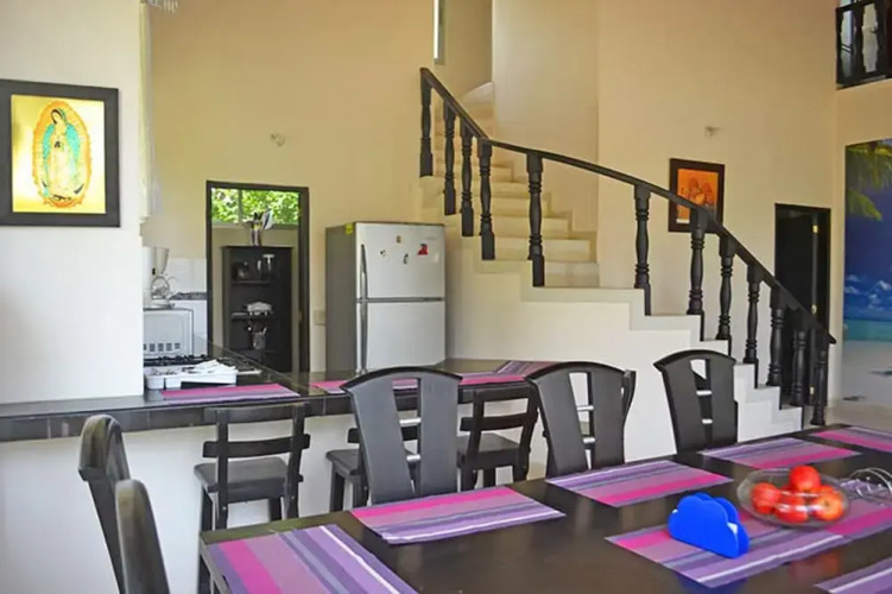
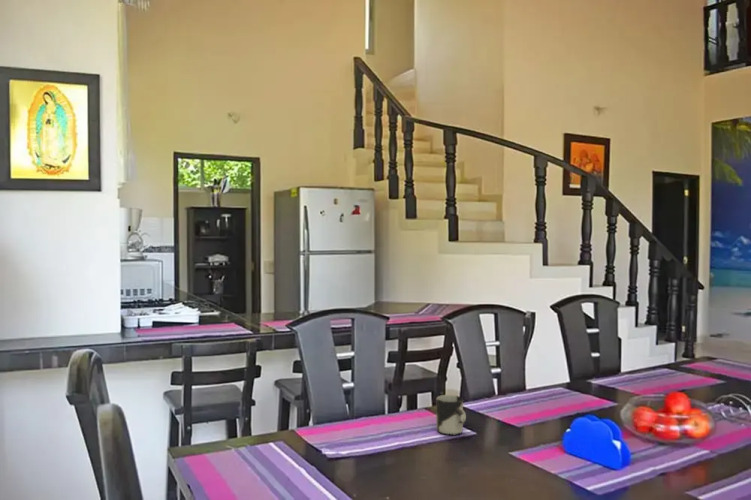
+ cup (452, 416)
